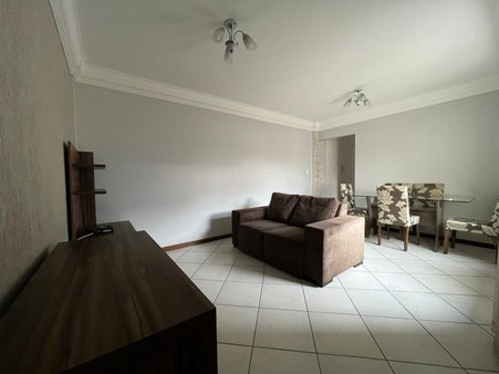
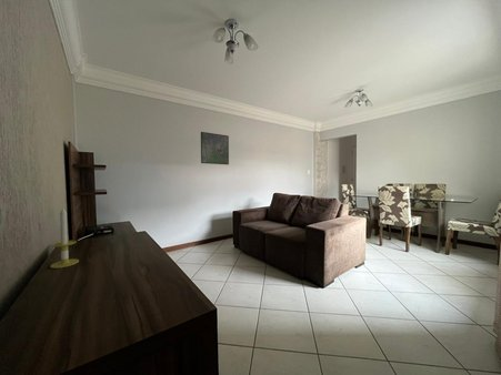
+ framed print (214, 149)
+ candle (63, 235)
